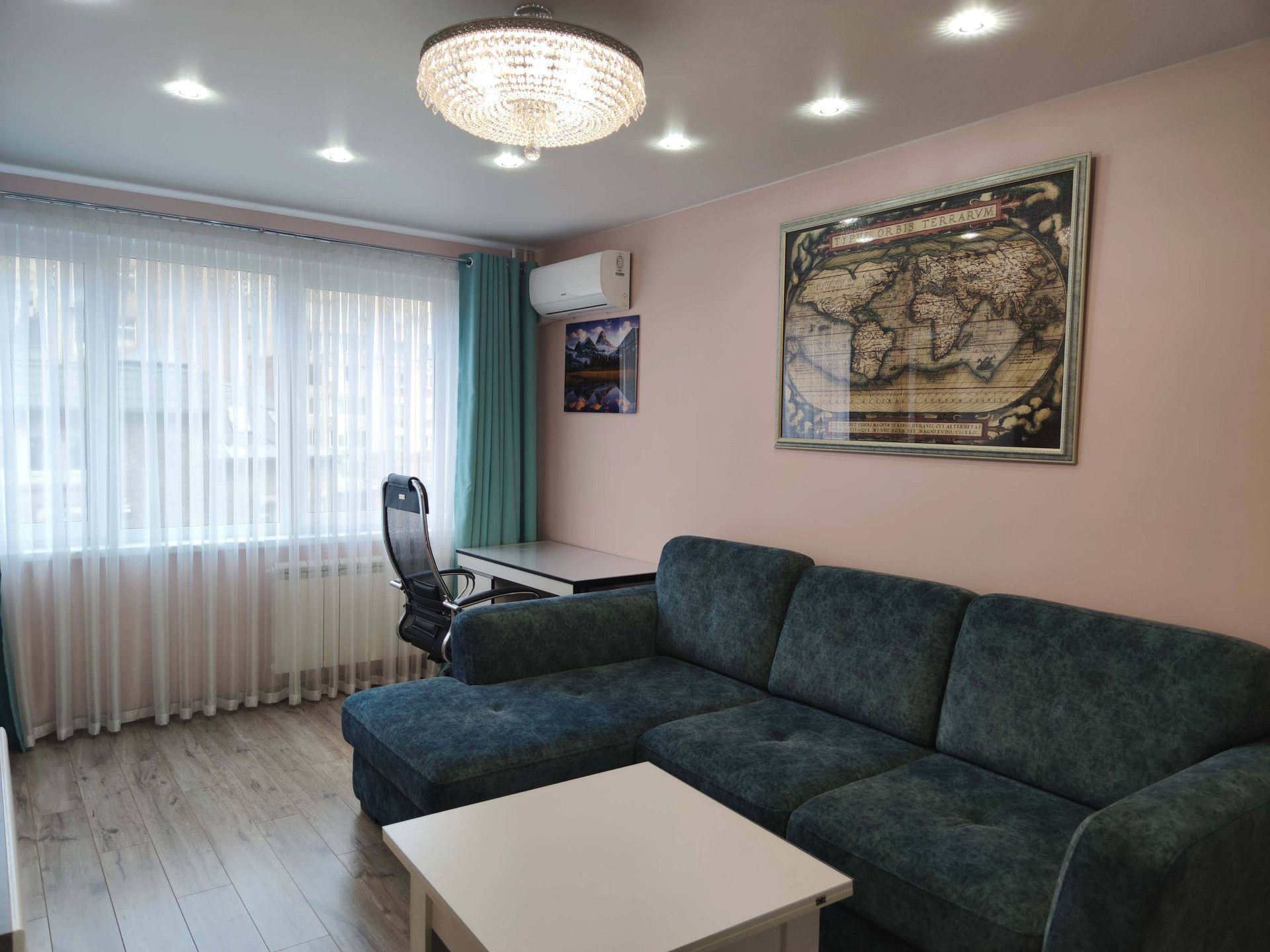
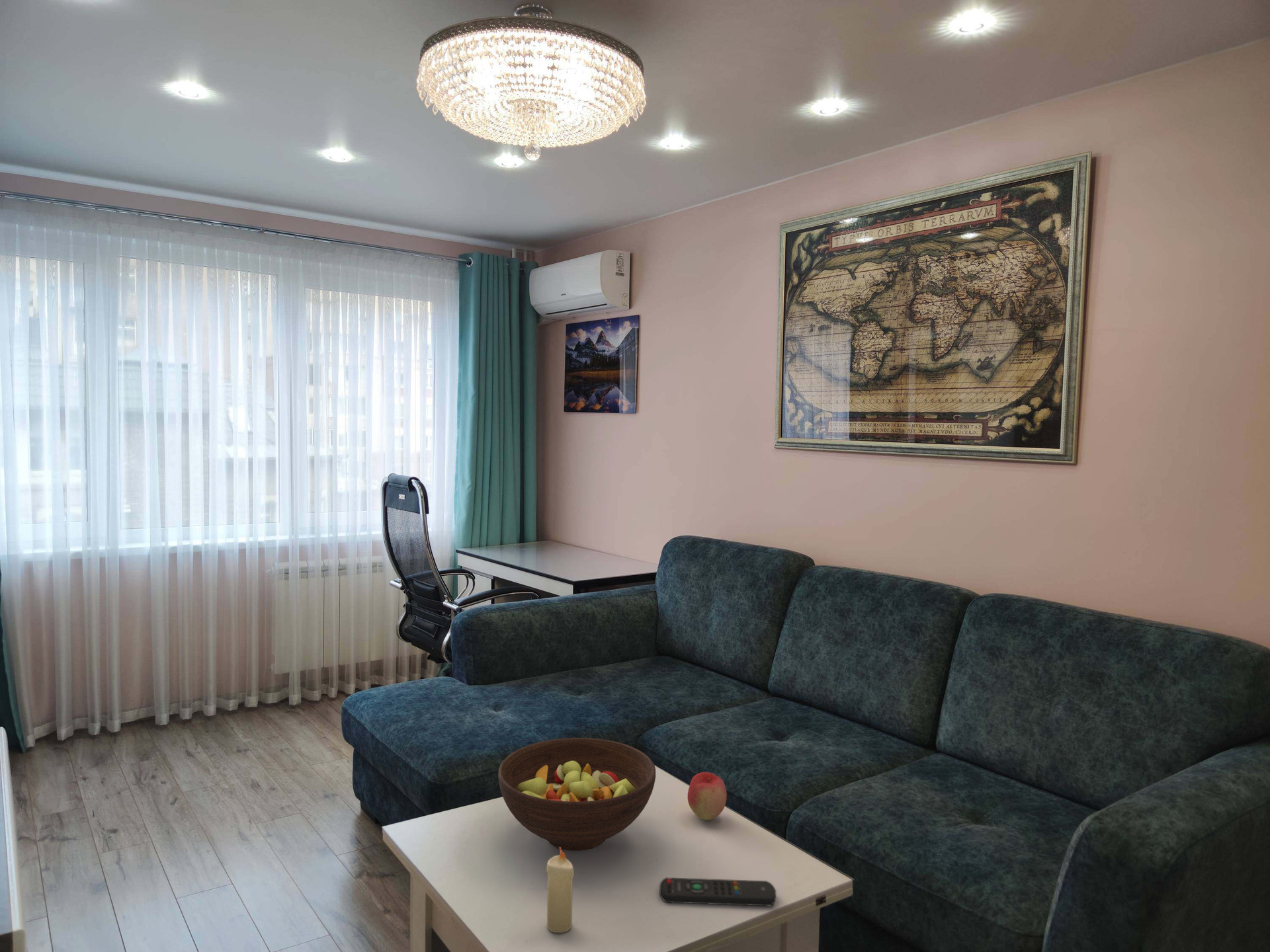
+ candle (560, 886)
+ remote control (717, 891)
+ fruit bowl (577, 802)
+ apple (707, 797)
